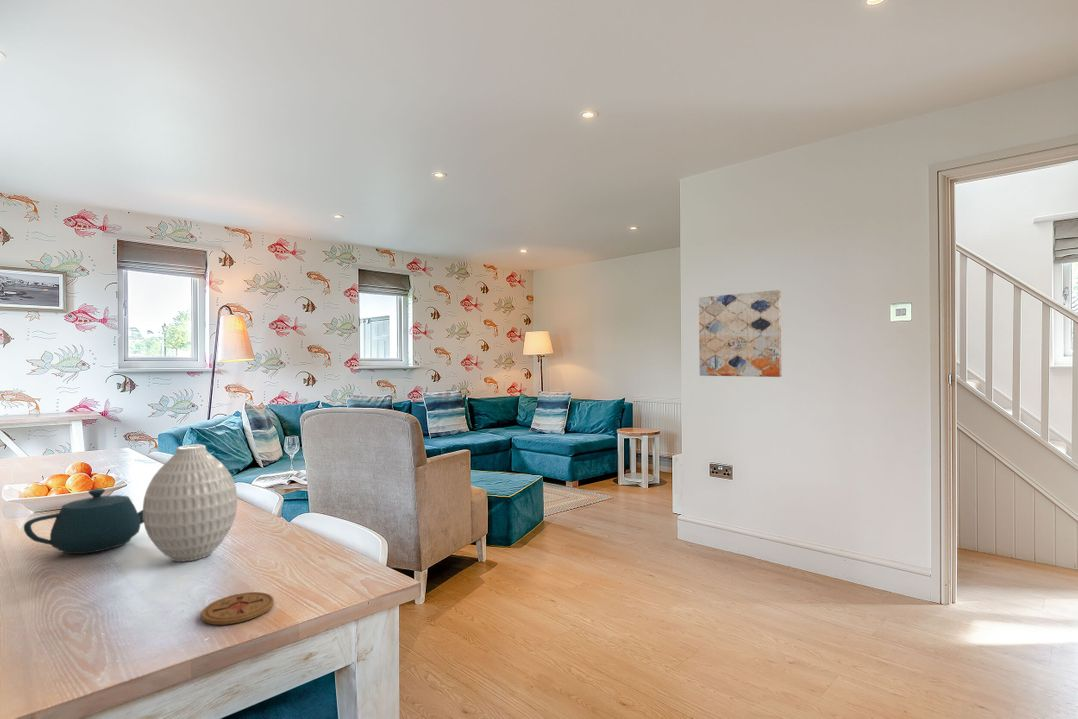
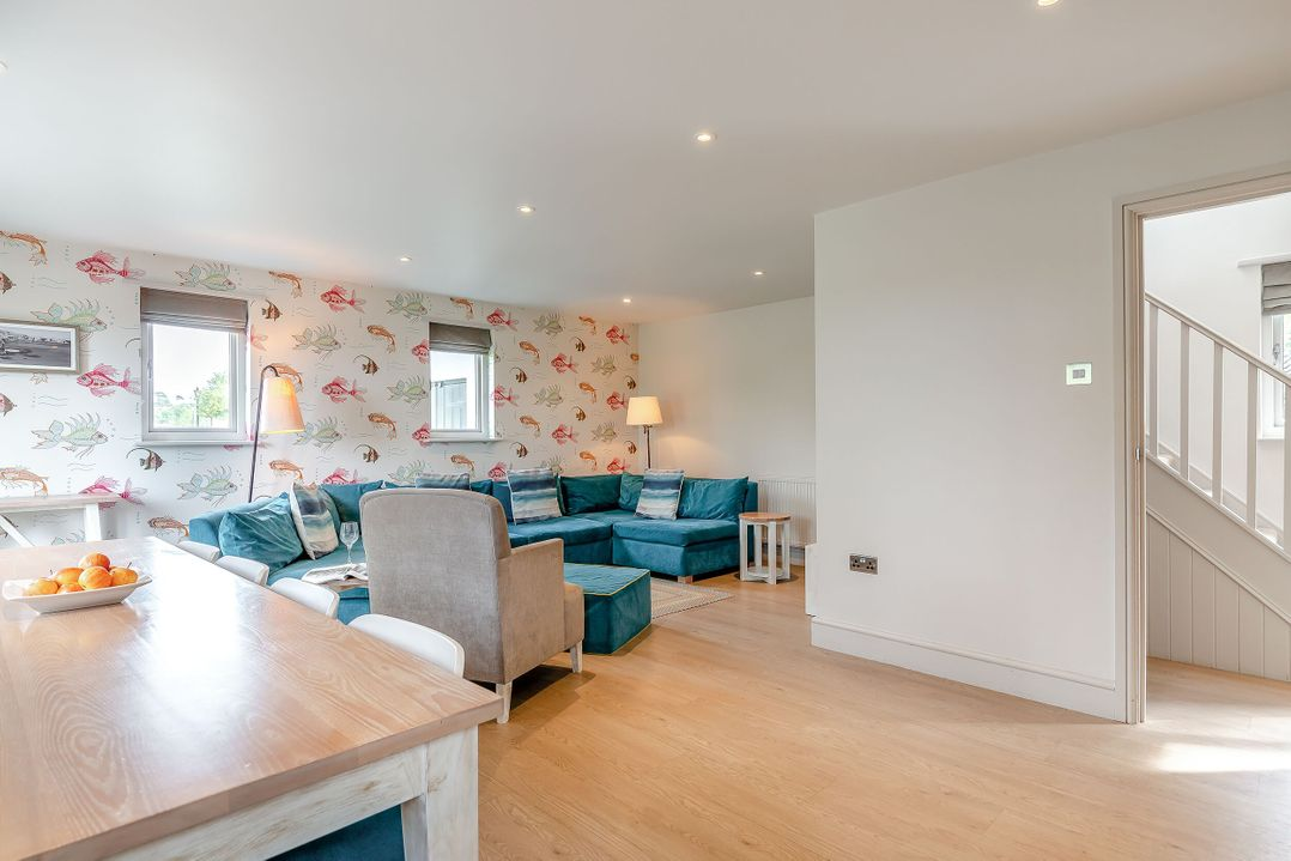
- teapot (101, 517)
- vase (191, 500)
- coaster (238, 607)
- wall art (738, 335)
